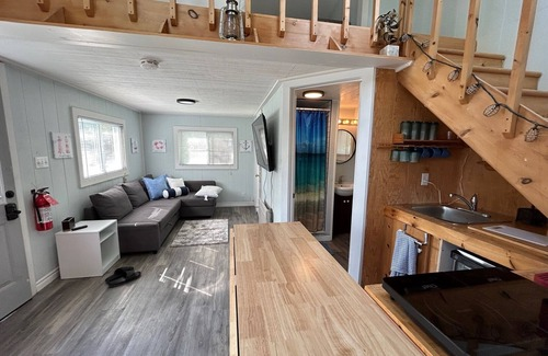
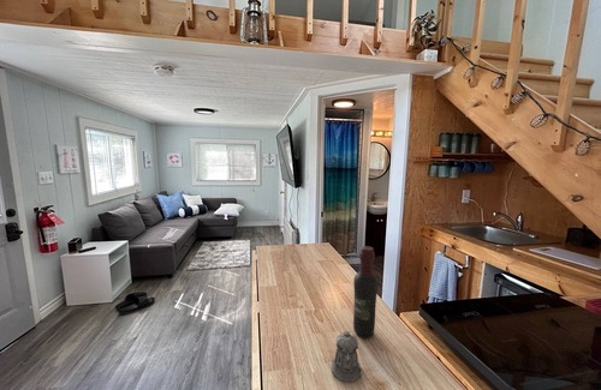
+ pepper shaker (345, 355)
+ wine bottle (365, 290)
